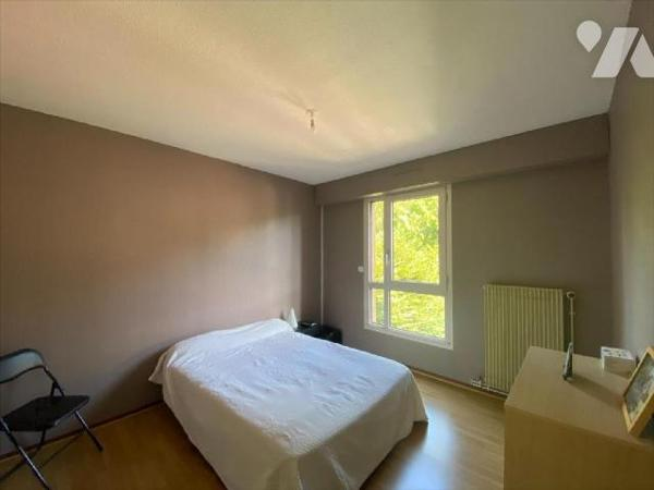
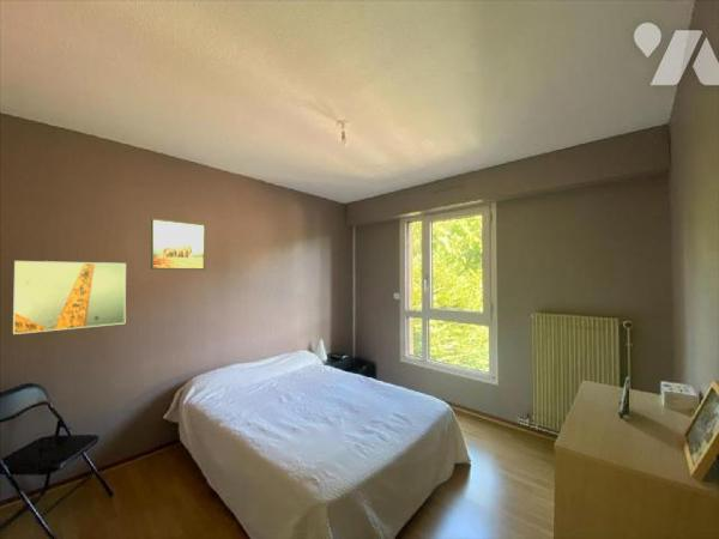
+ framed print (179, 246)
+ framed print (74, 295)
